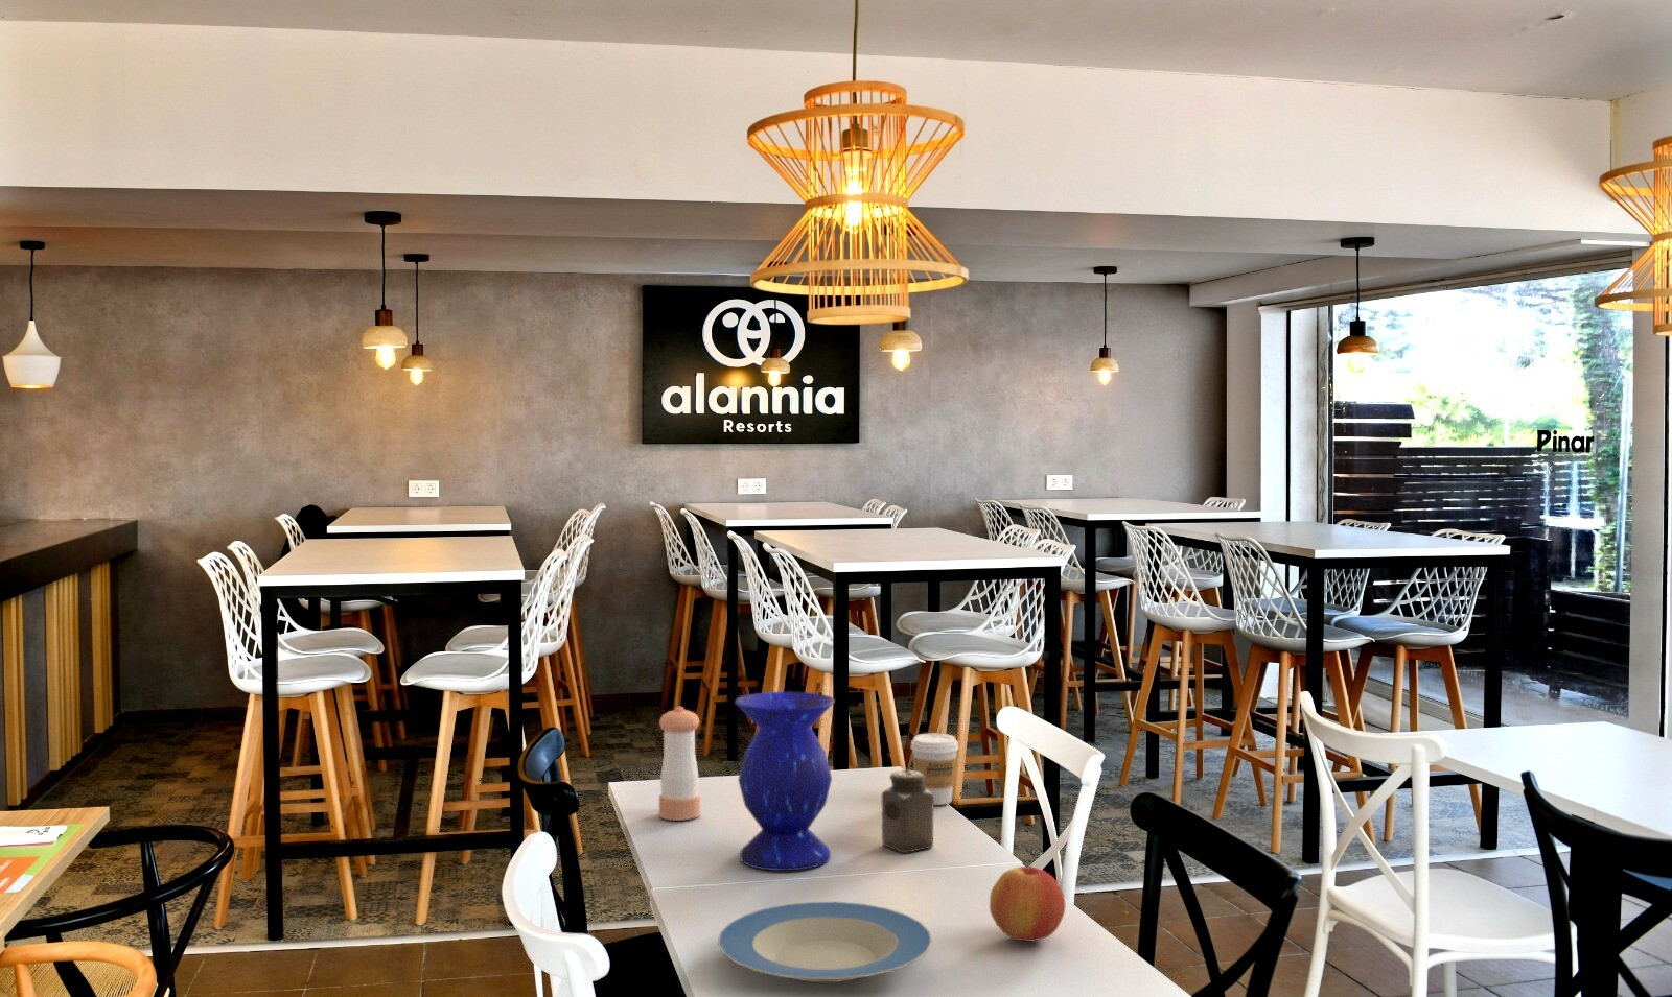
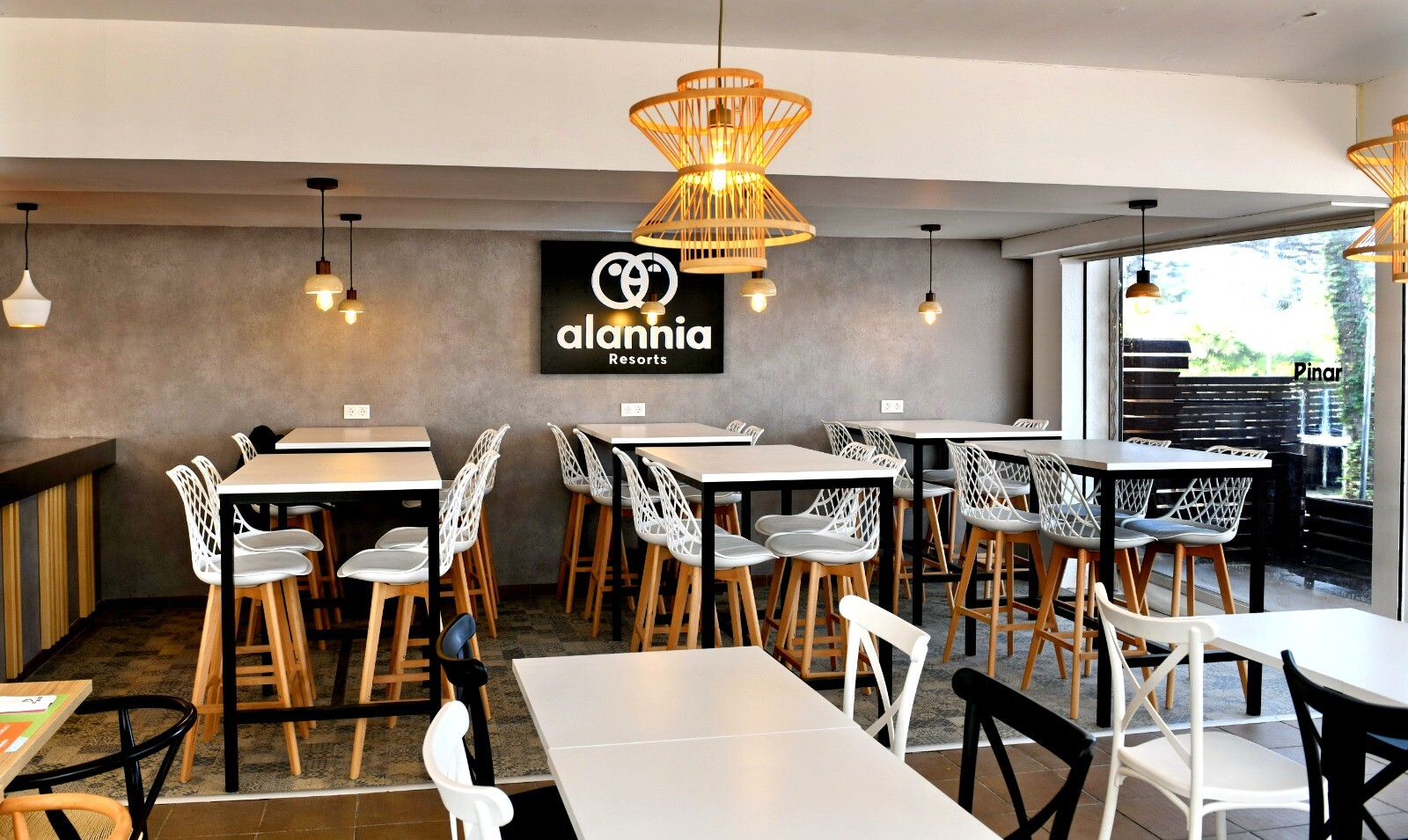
- pepper shaker (679, 760)
- salt shaker (907, 808)
- plate (824, 950)
- apple (1027, 900)
- coffee cup (935, 768)
- vase (785, 777)
